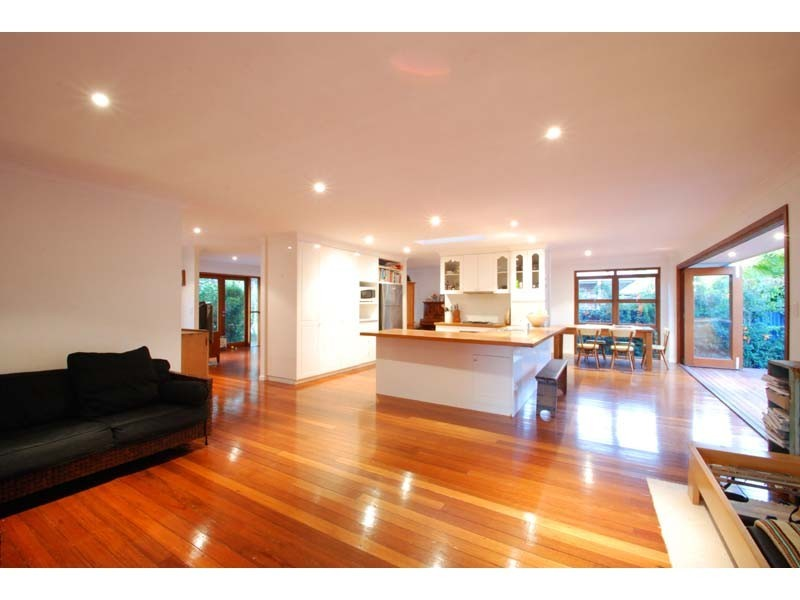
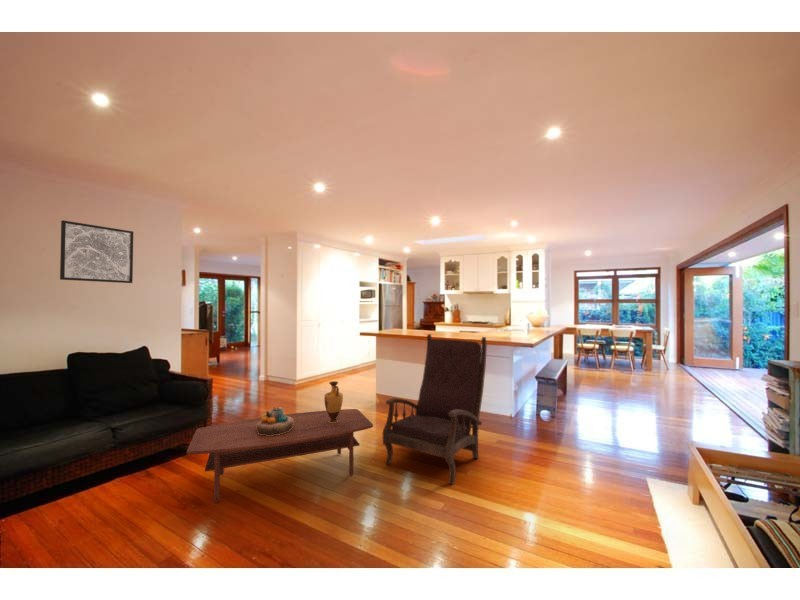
+ vase (333, 401)
+ decorative bowl (275, 418)
+ wall art (99, 253)
+ coffee table (286, 450)
+ armchair (437, 397)
